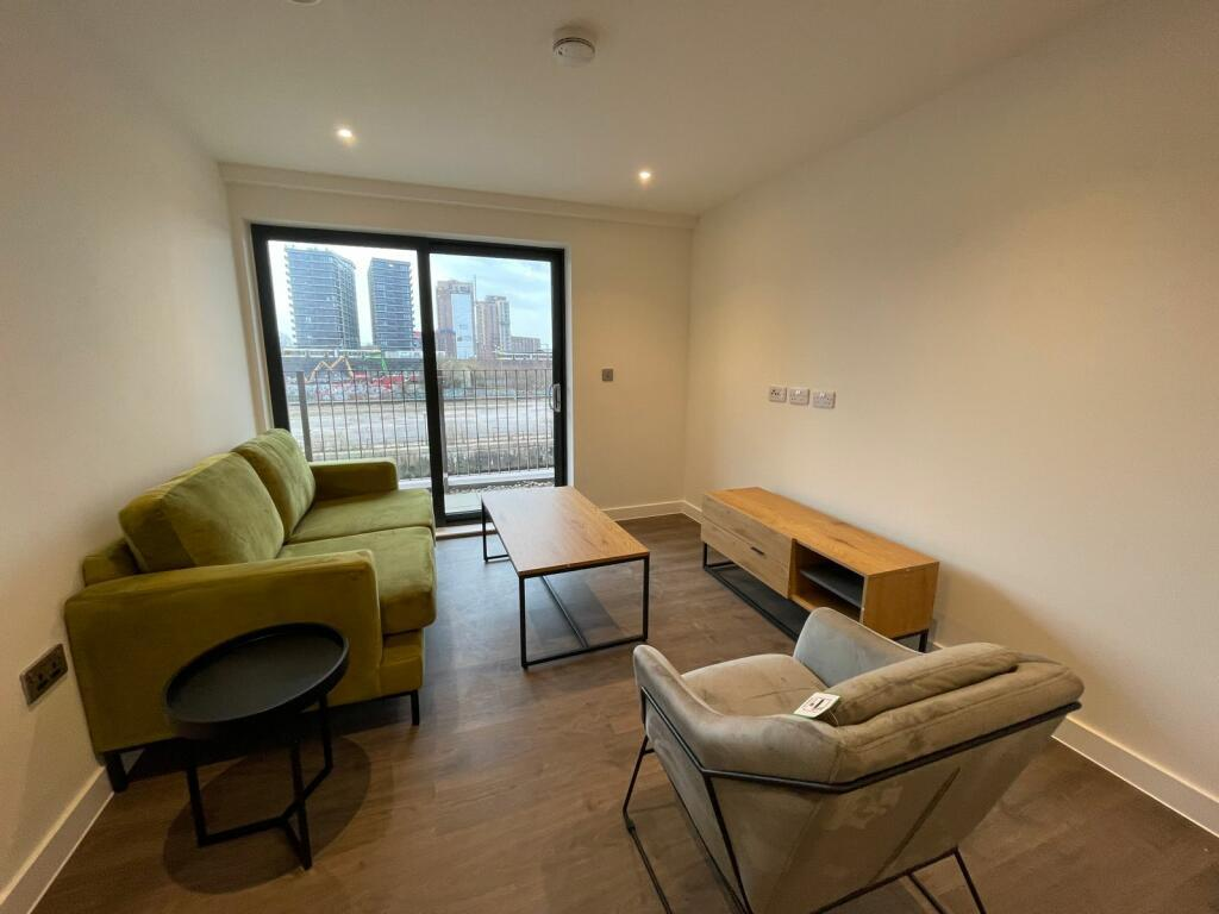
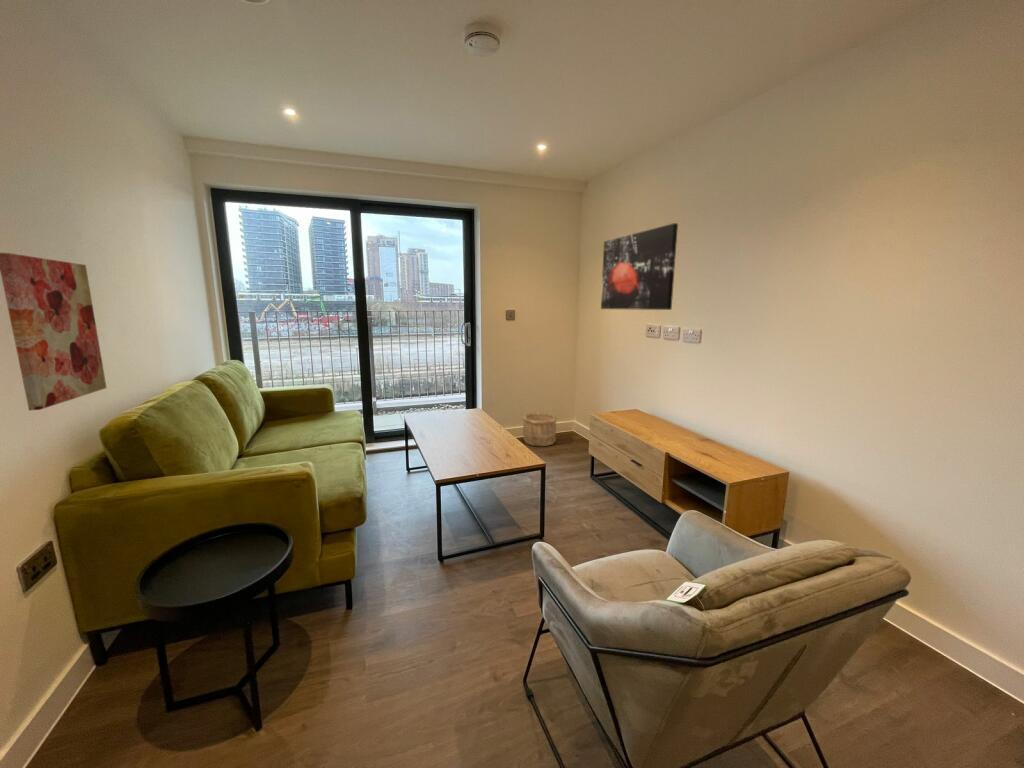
+ wooden bucket (539, 429)
+ wall art (634, 272)
+ wall art (60, 330)
